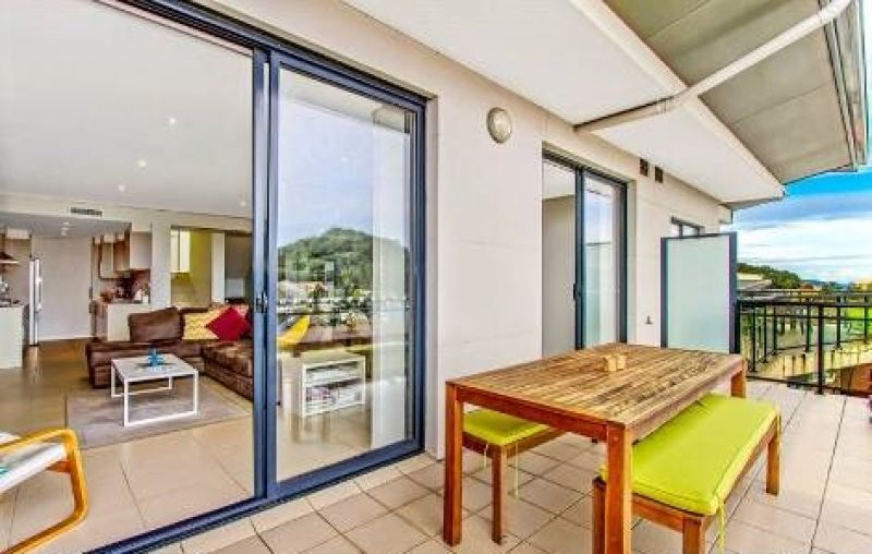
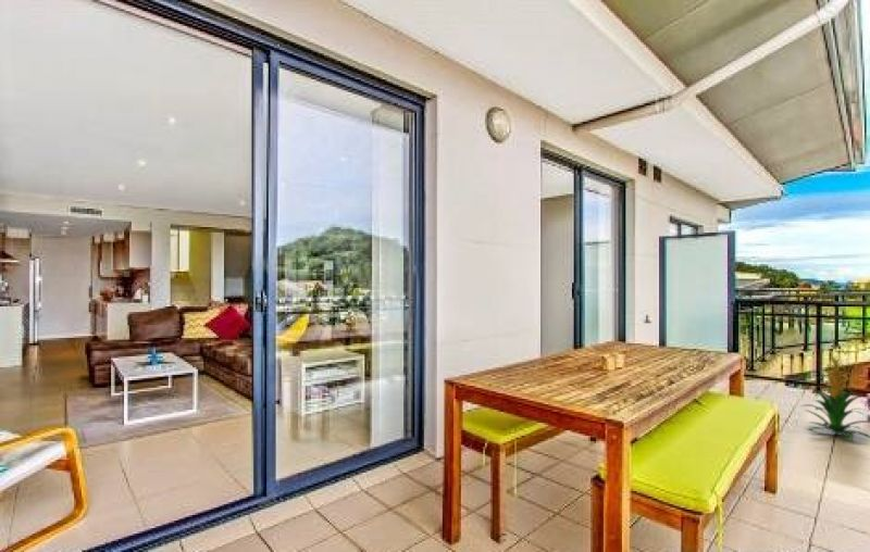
+ indoor plant (836, 392)
